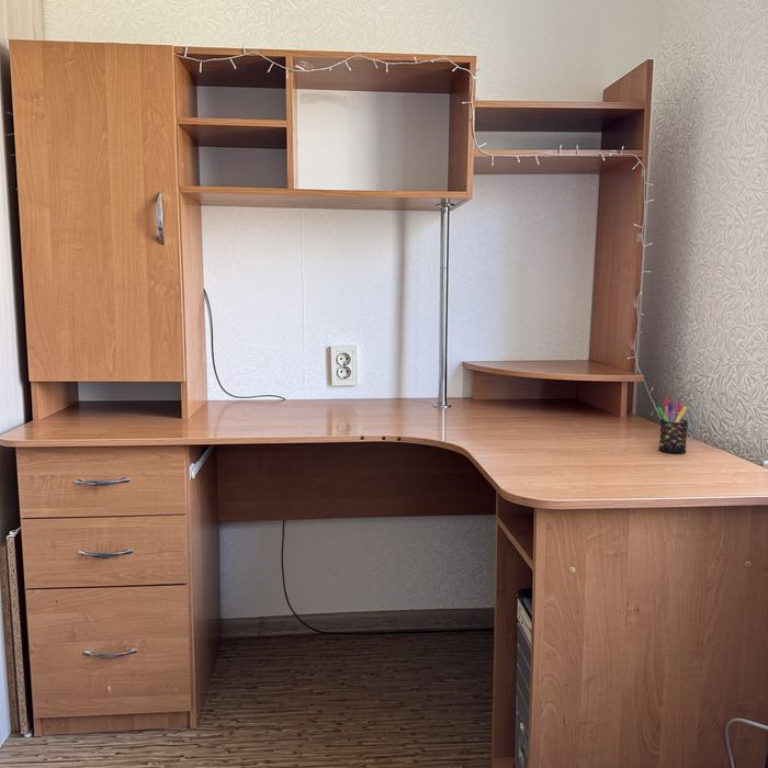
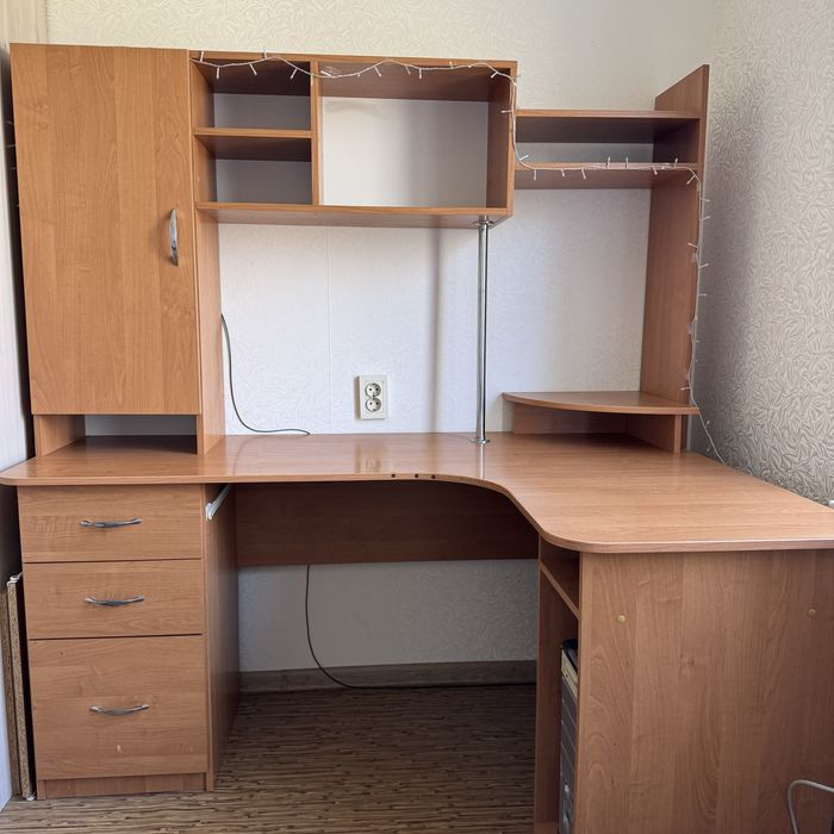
- pen holder (670, 423)
